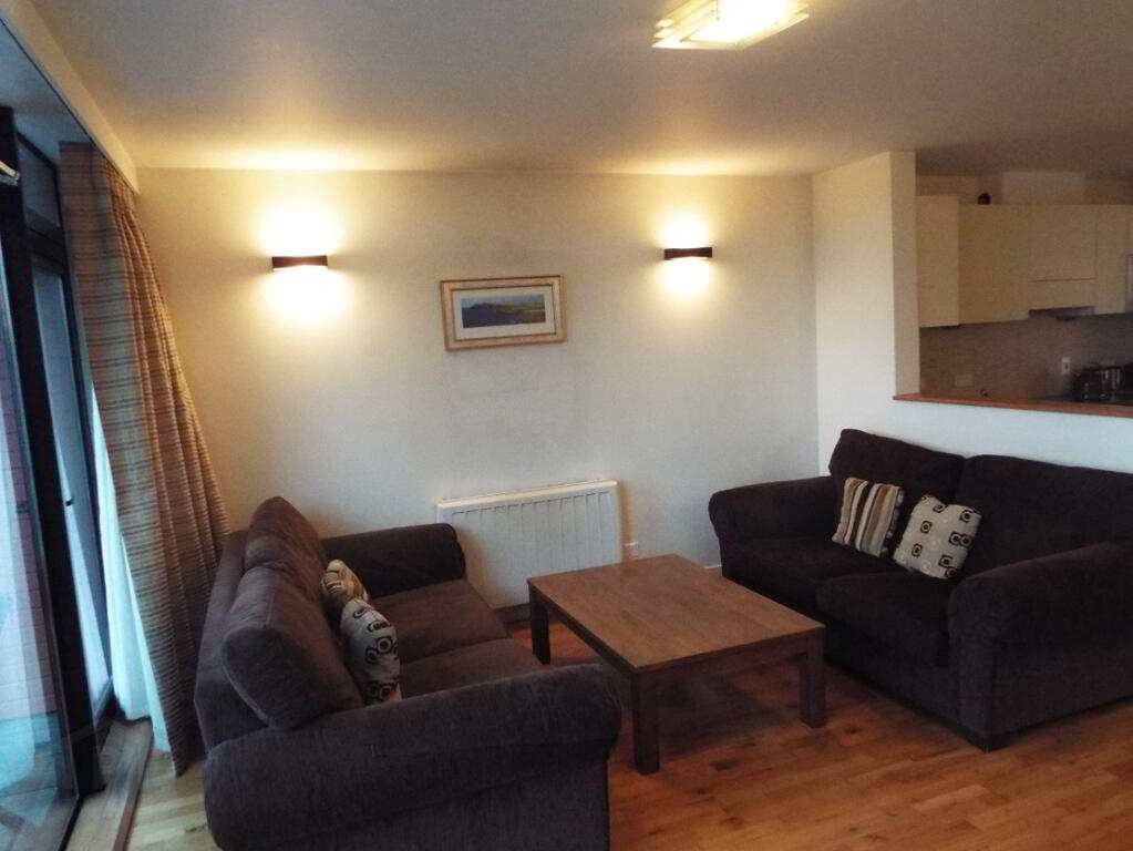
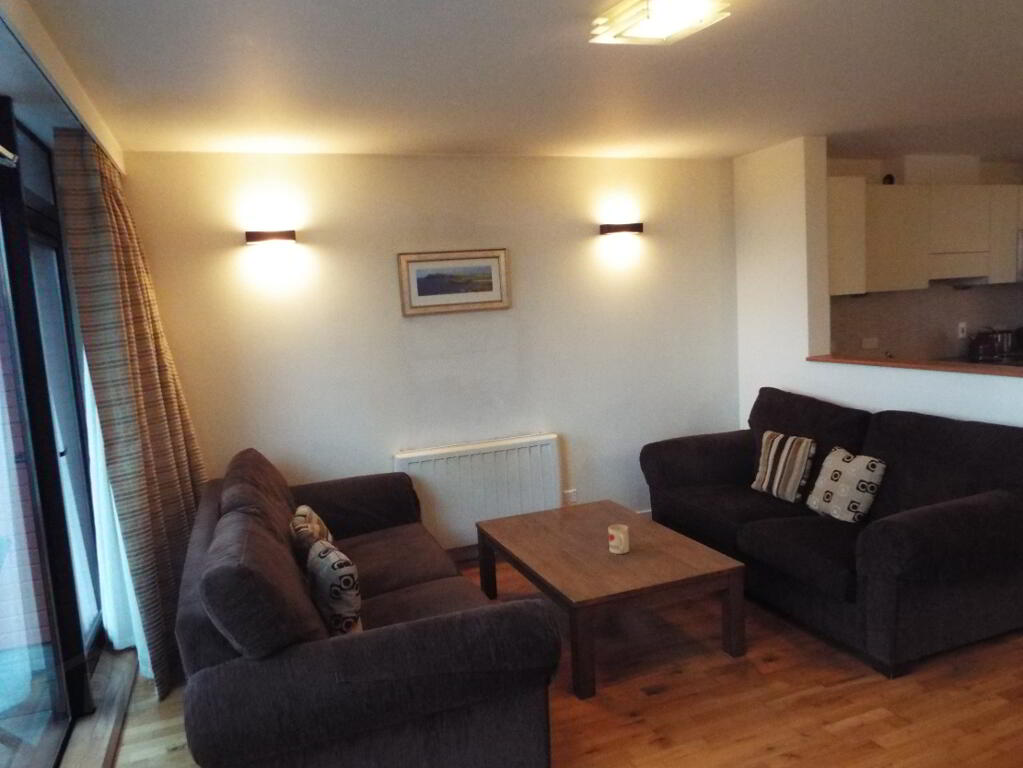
+ mug (619, 540)
